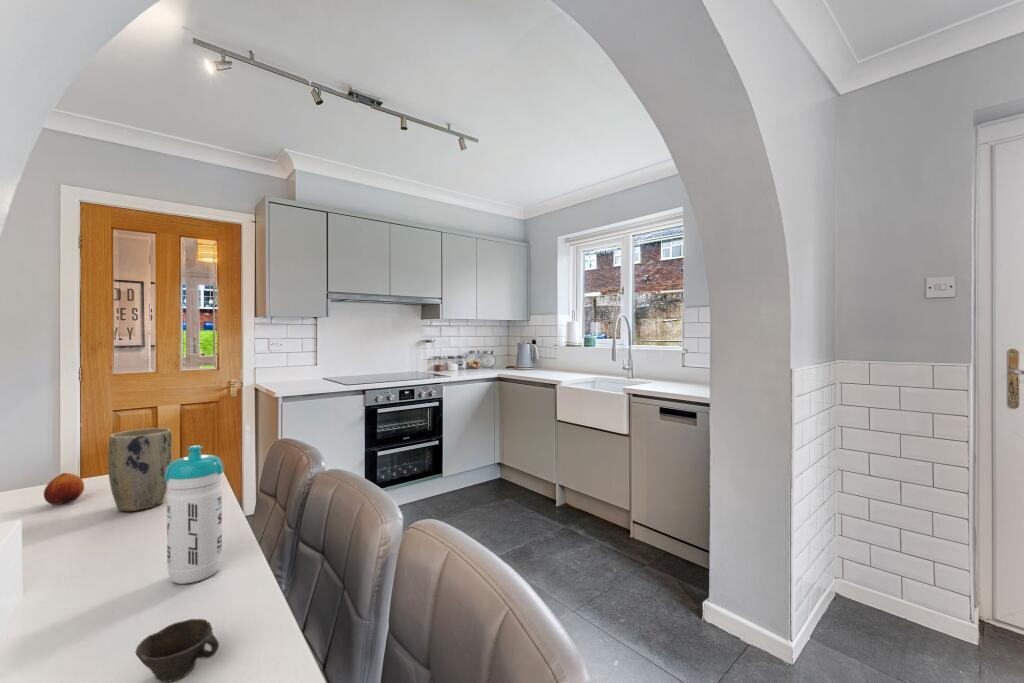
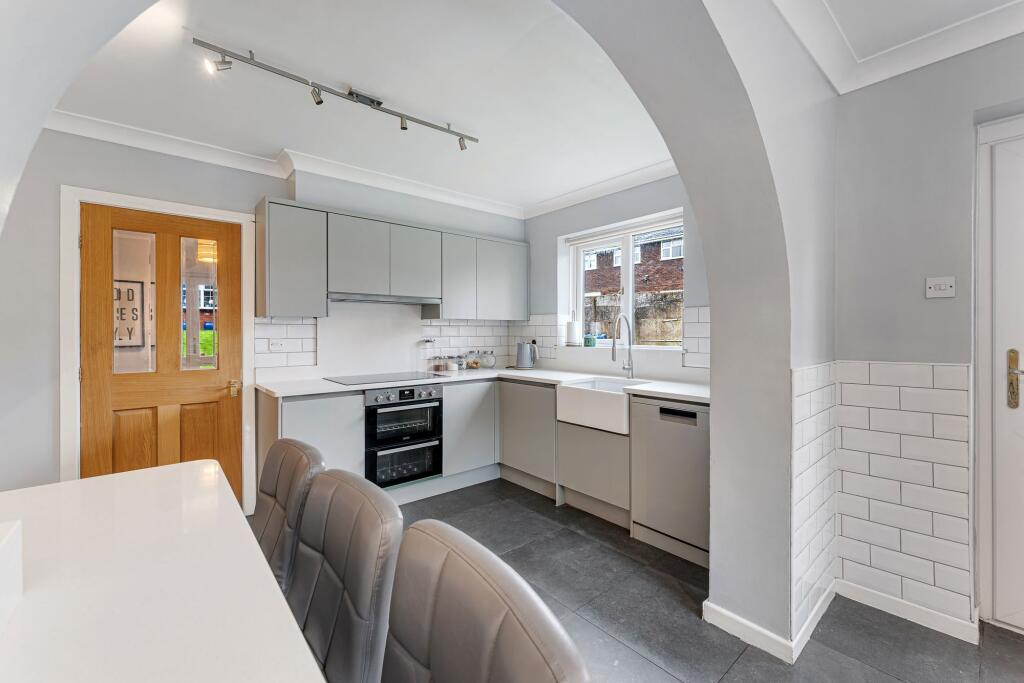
- cup (179, 654)
- fruit (64, 488)
- water bottle (195, 510)
- plant pot (141, 468)
